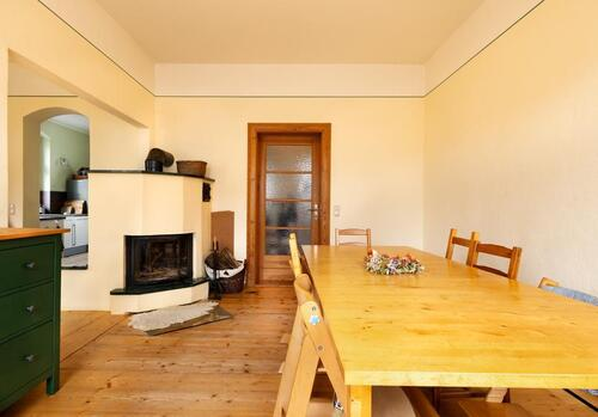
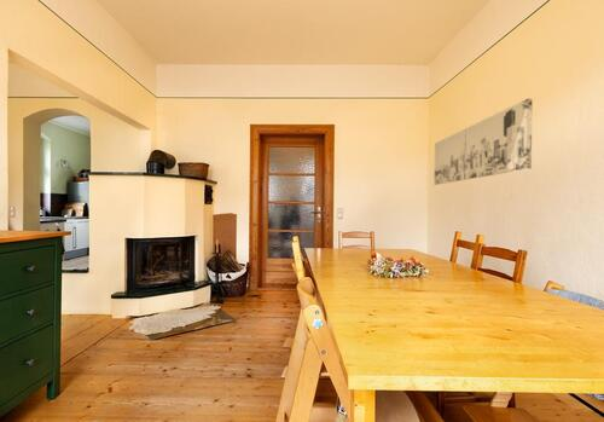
+ wall art (470, 152)
